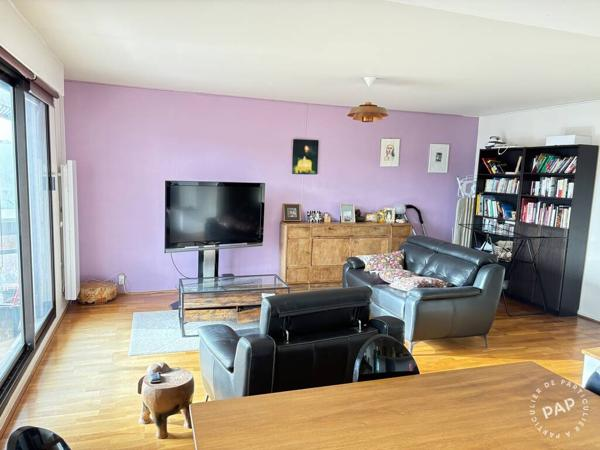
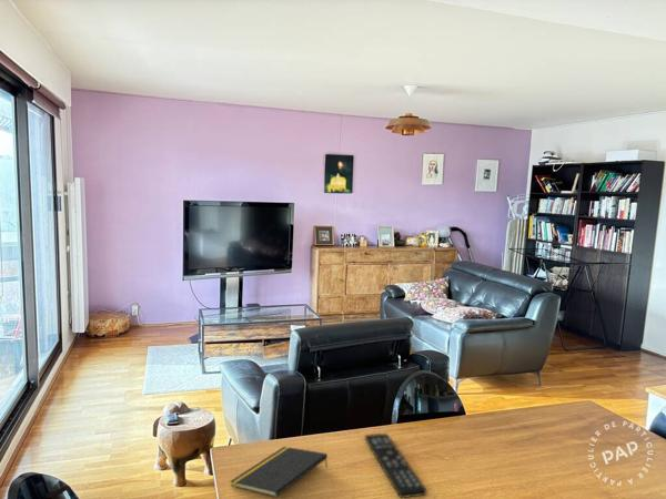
+ remote control (392, 460)
+ notepad (280, 469)
